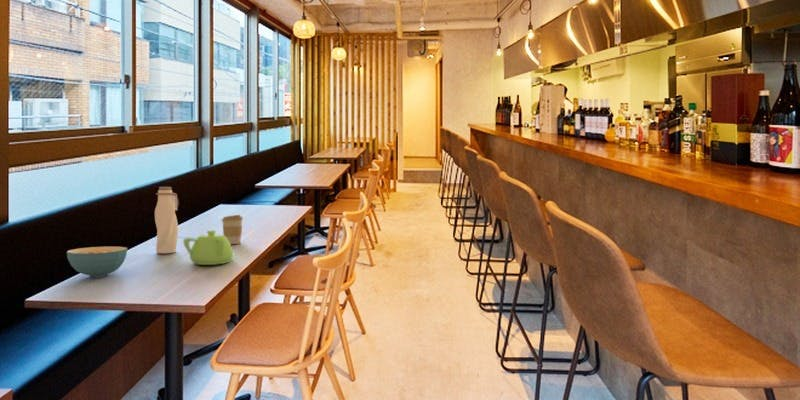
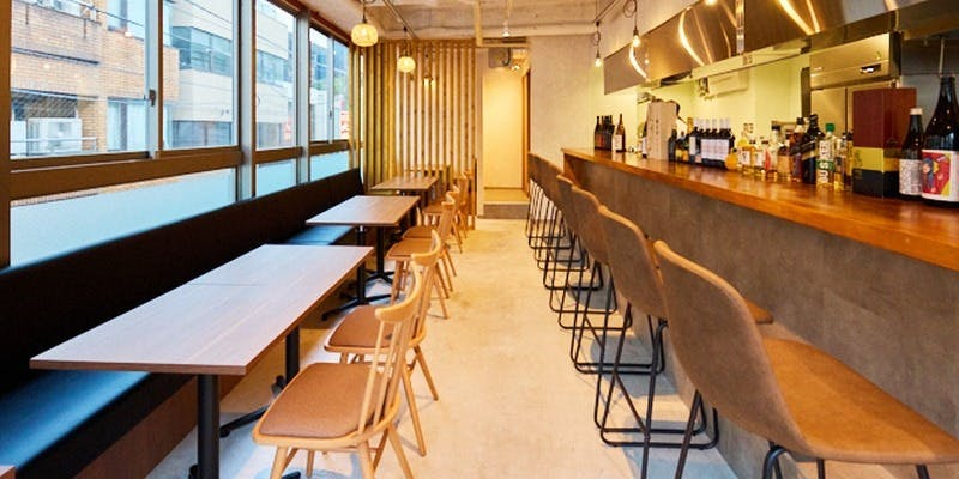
- water bottle (166, 219)
- coffee cup (232, 229)
- teapot (208, 246)
- cereal bowl (98, 262)
